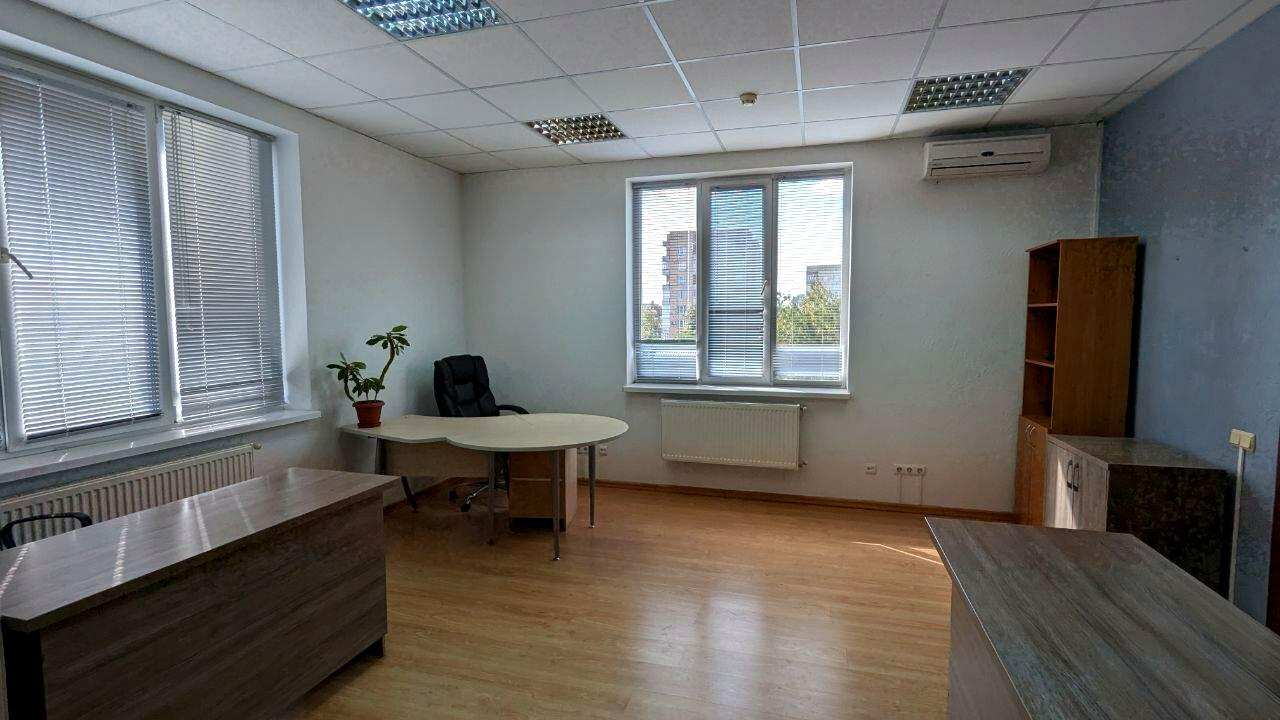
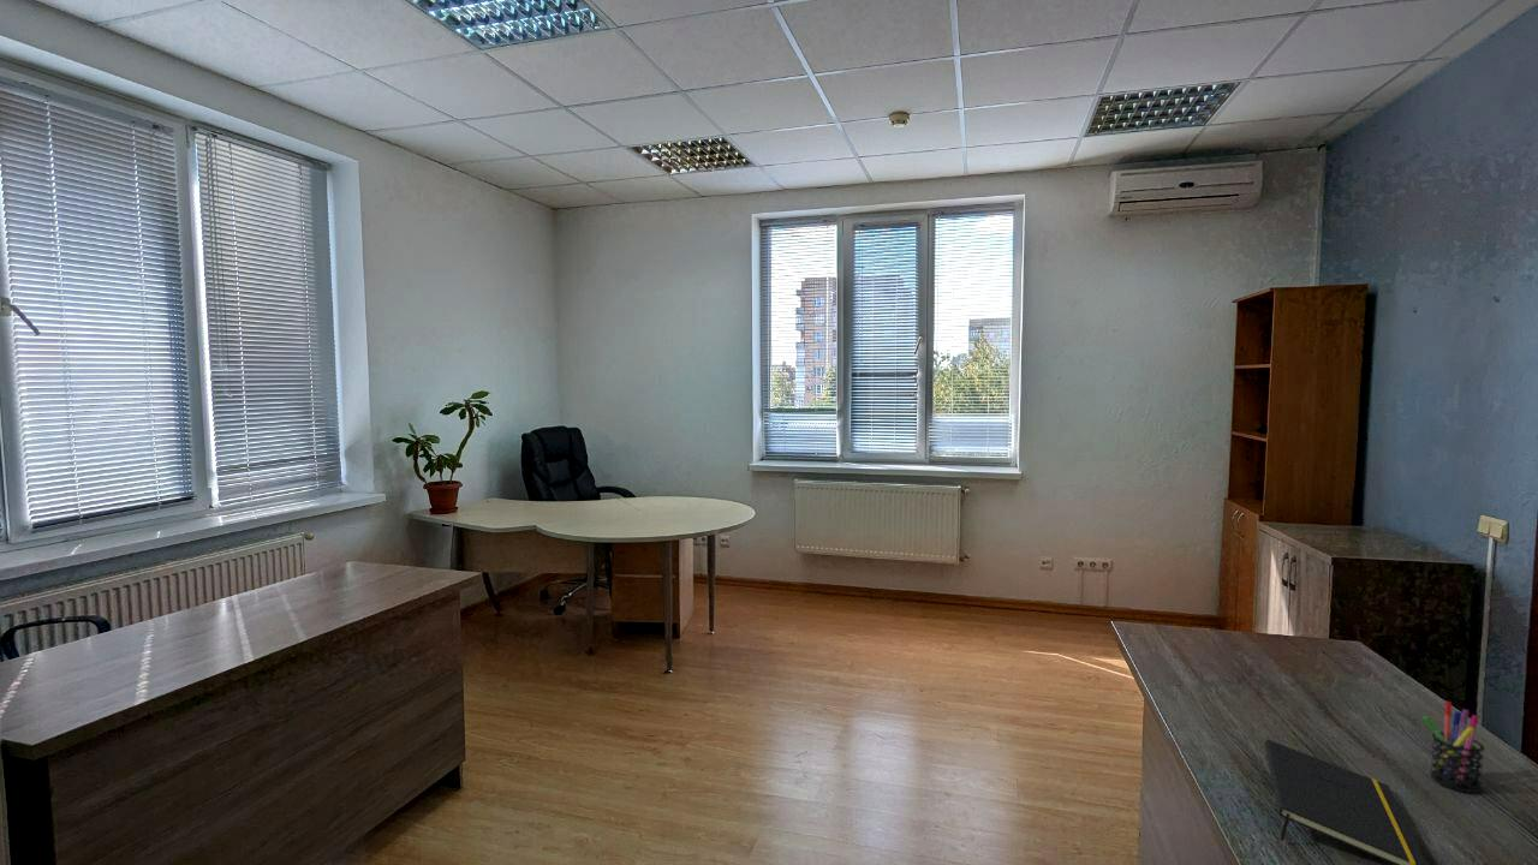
+ notepad (1336, 799)
+ pen holder (1450, 744)
